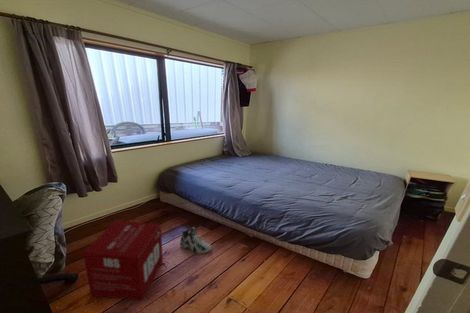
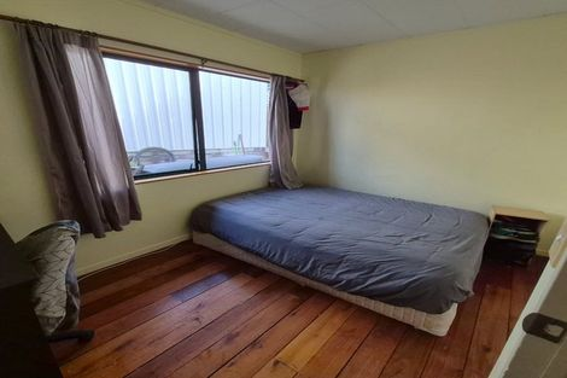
- sneaker (195, 238)
- product box (128, 257)
